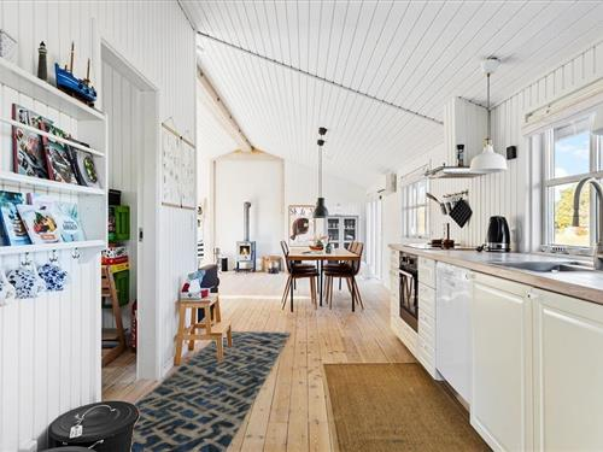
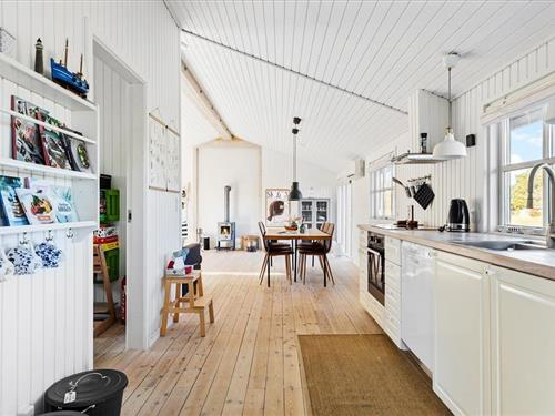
- rug (219, 374)
